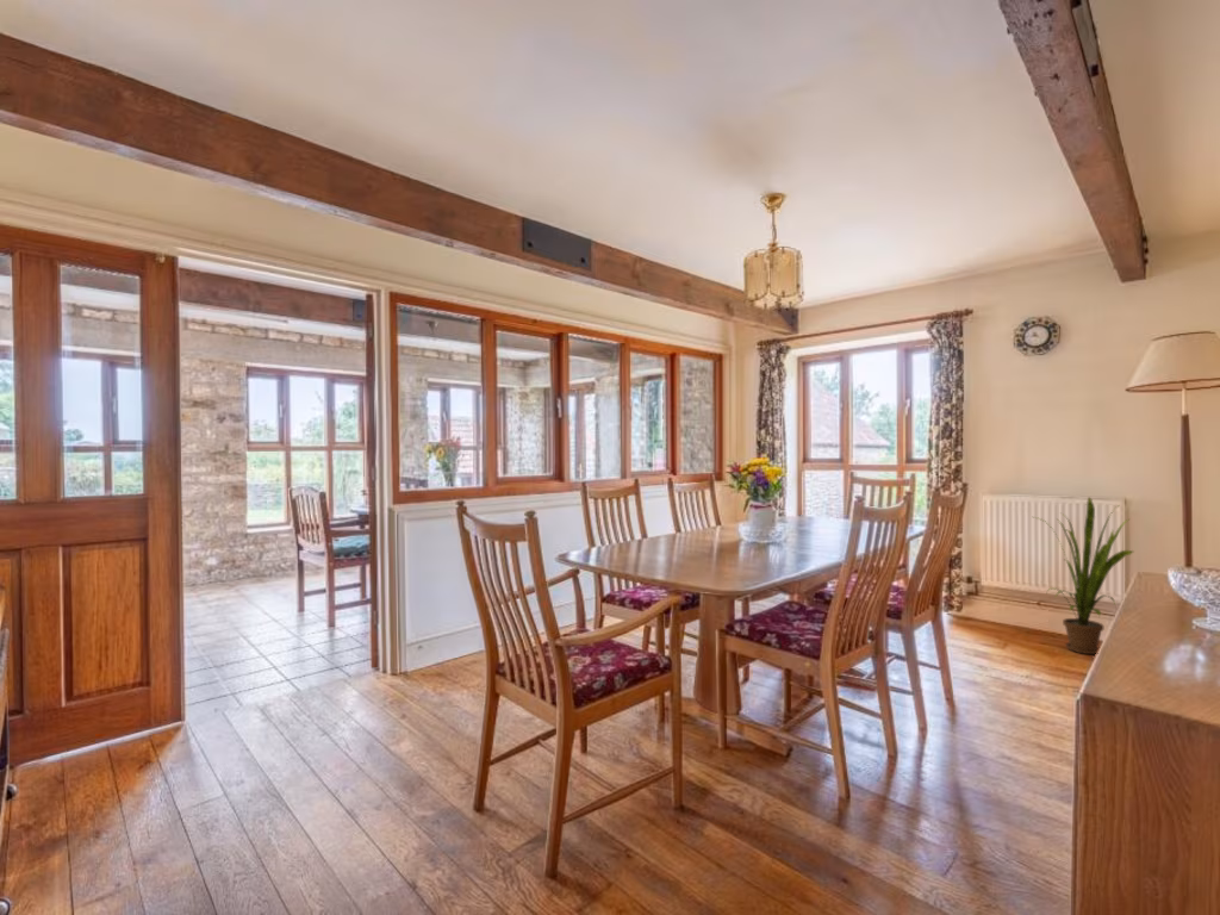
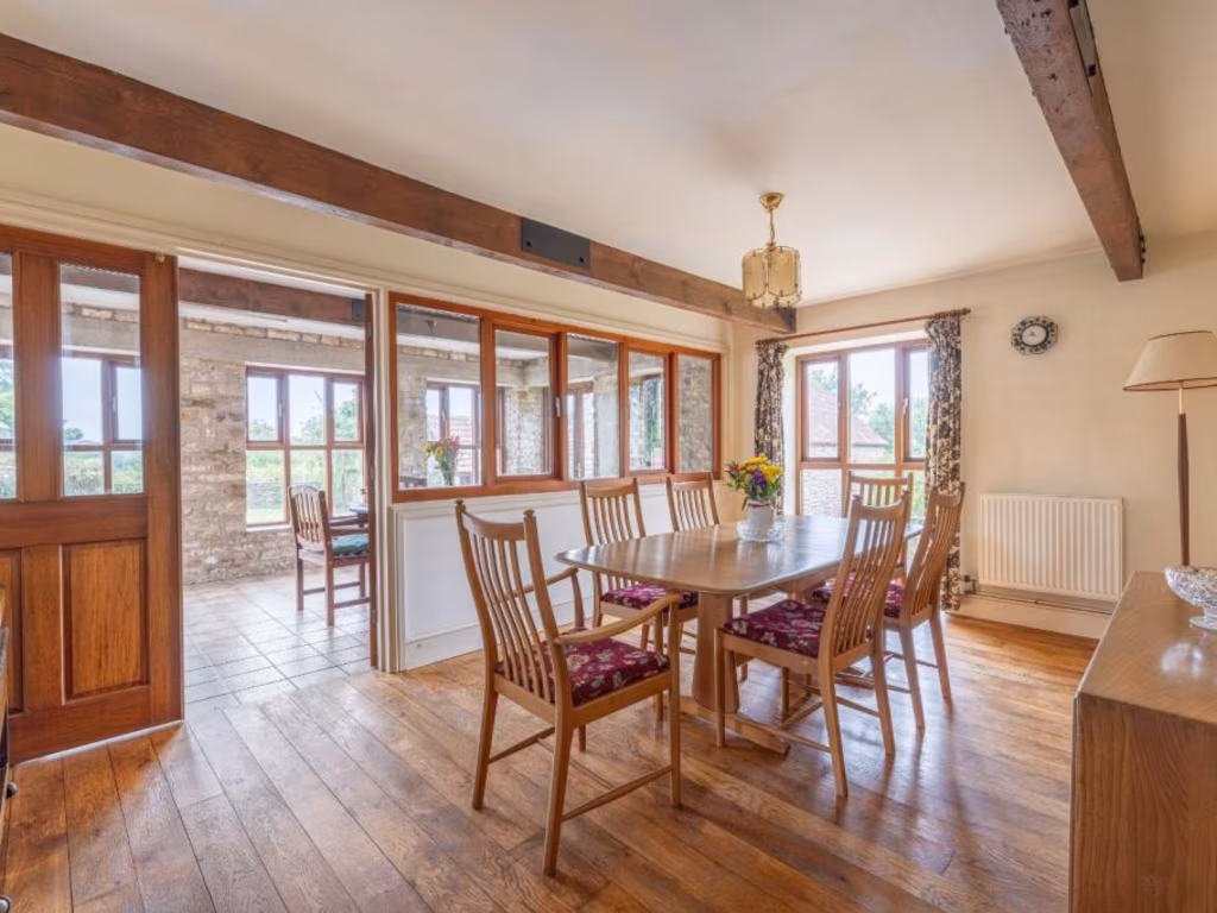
- house plant (1079, 573)
